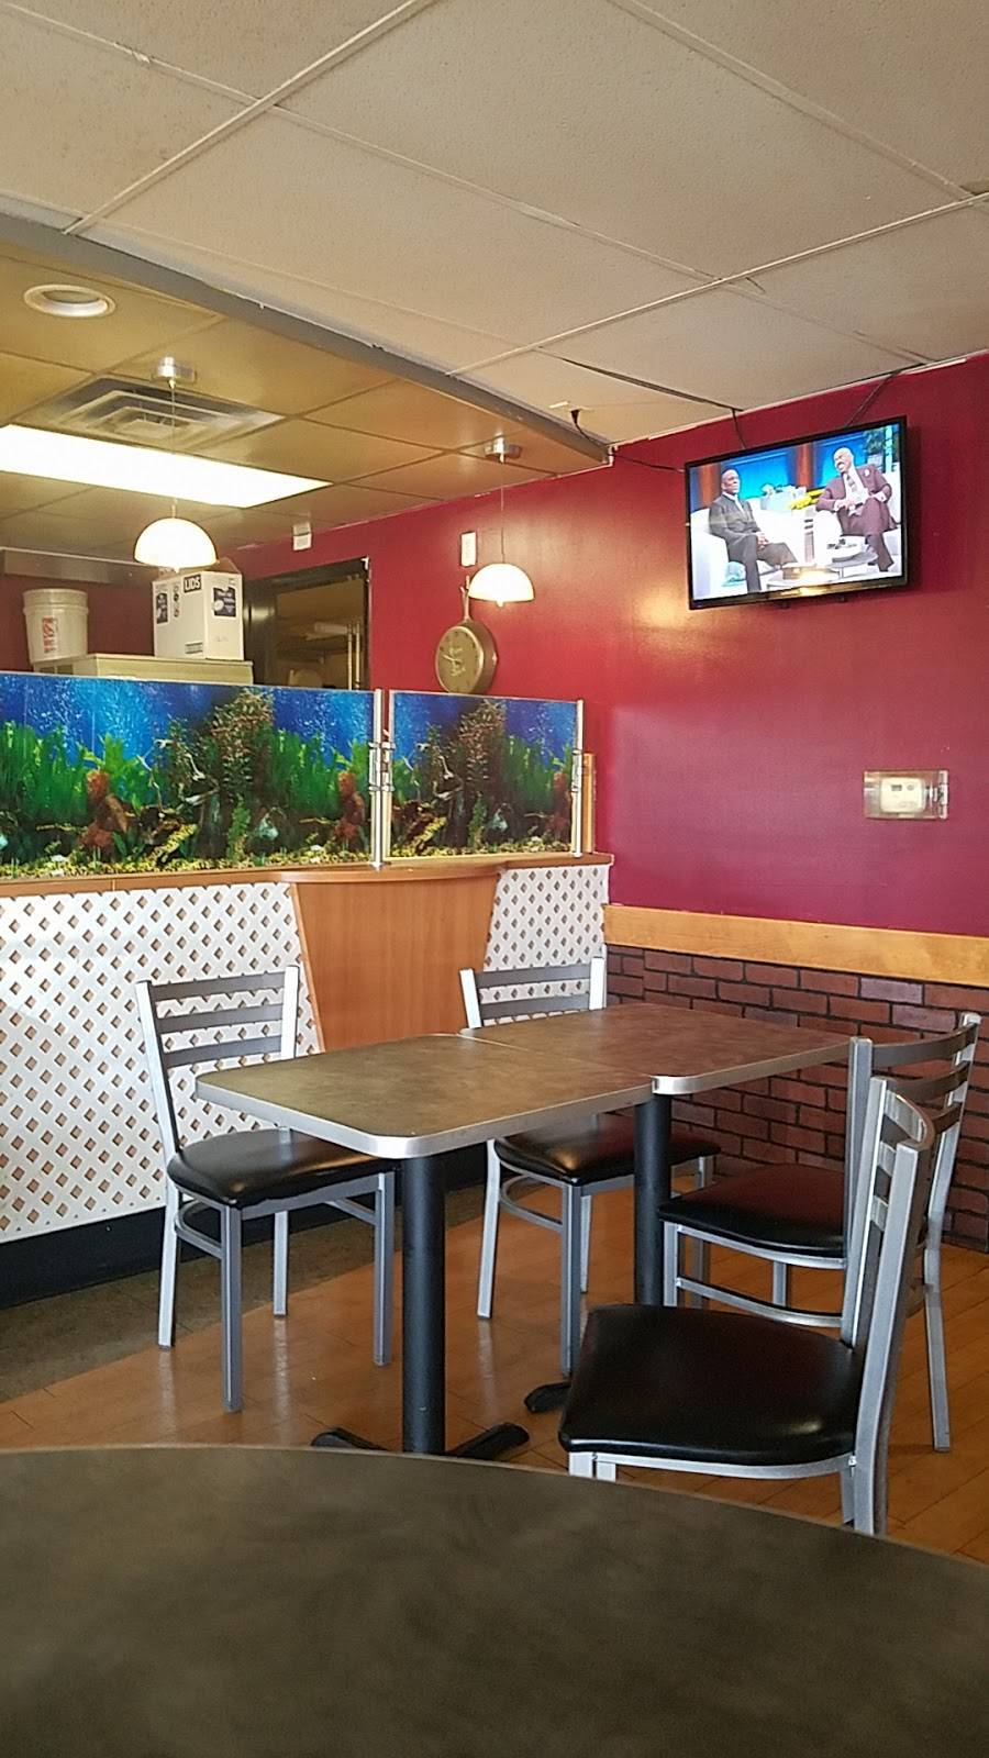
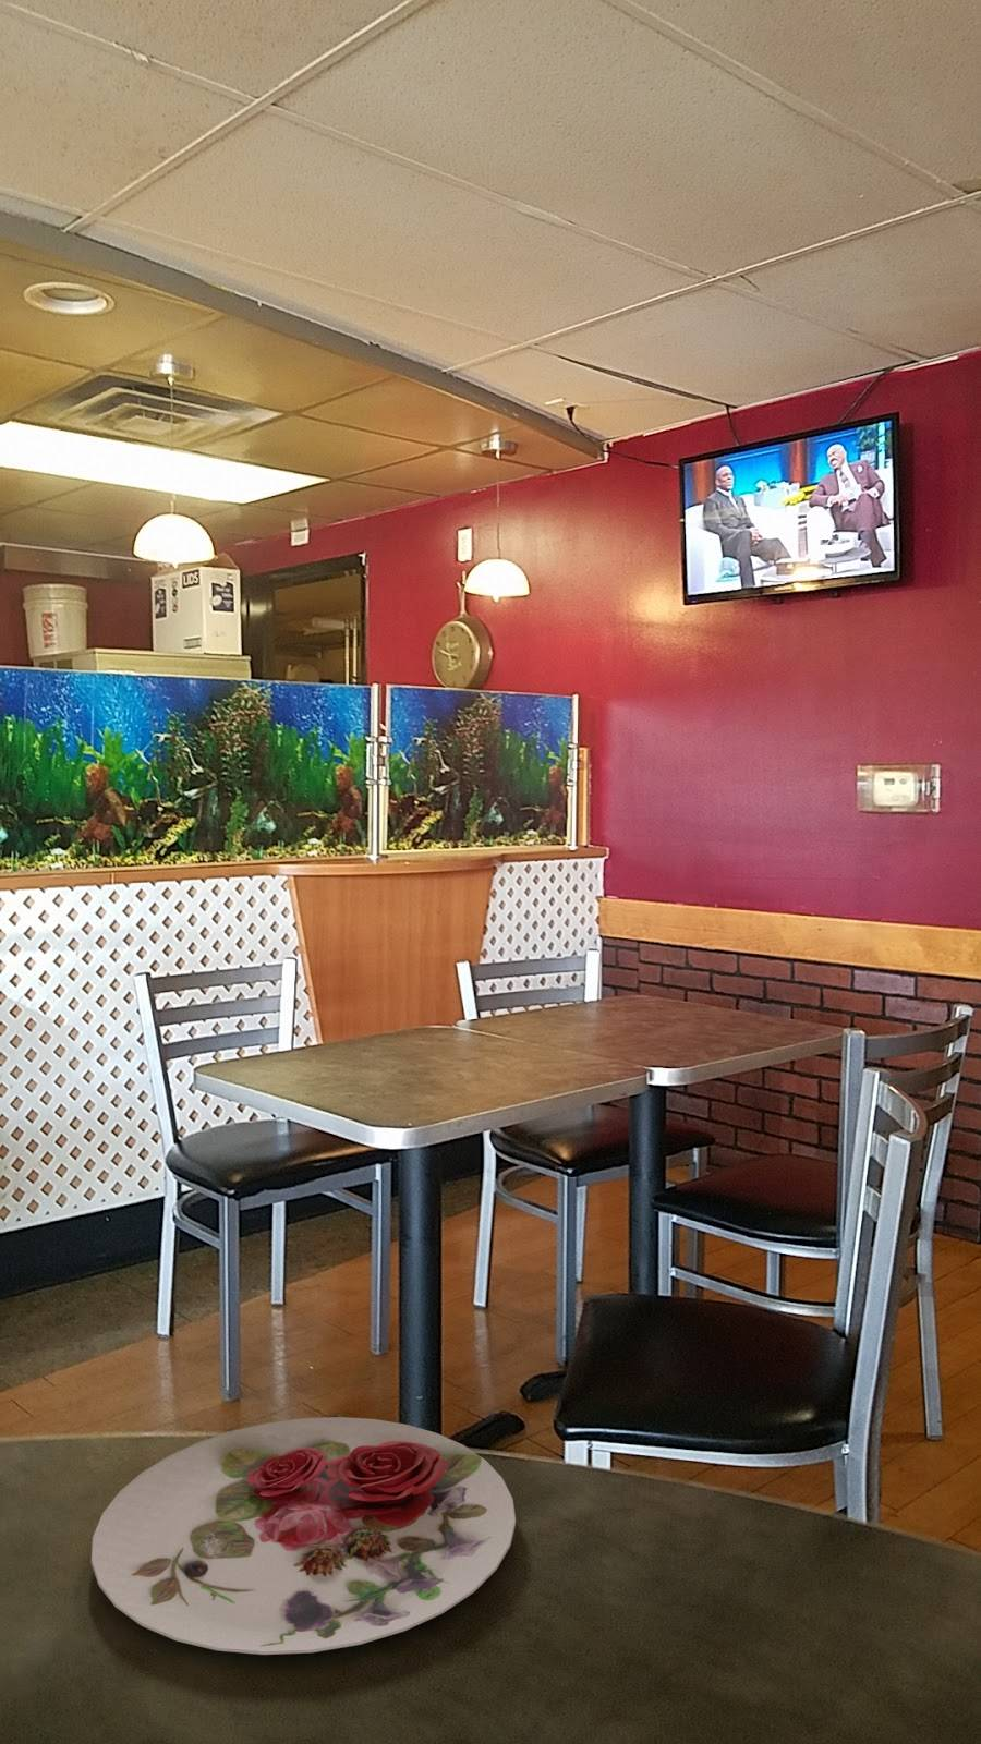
+ plate (308, 1515)
